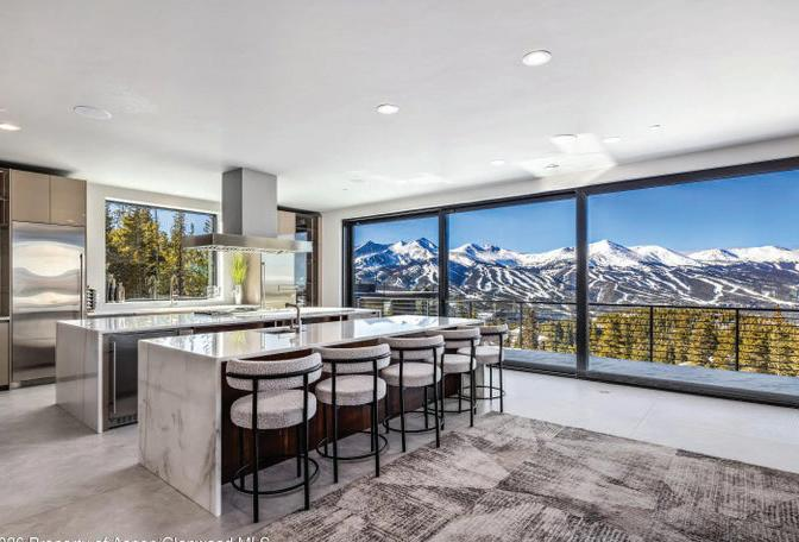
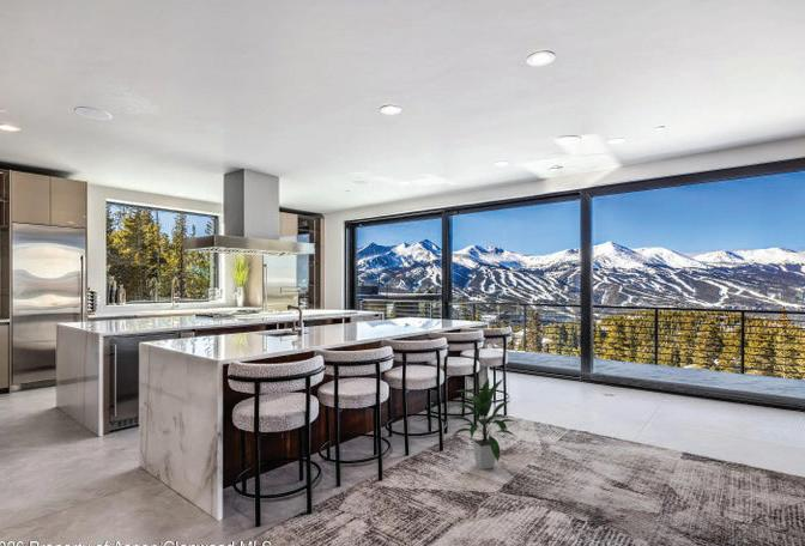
+ indoor plant (484, 423)
